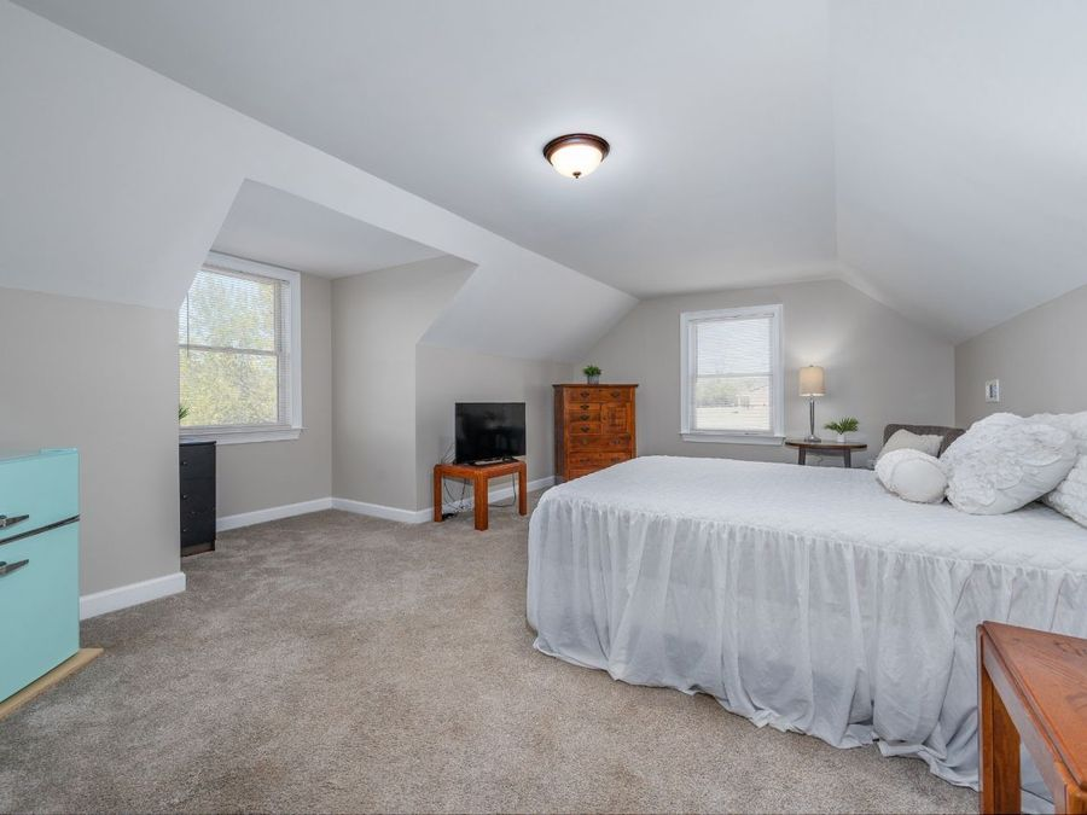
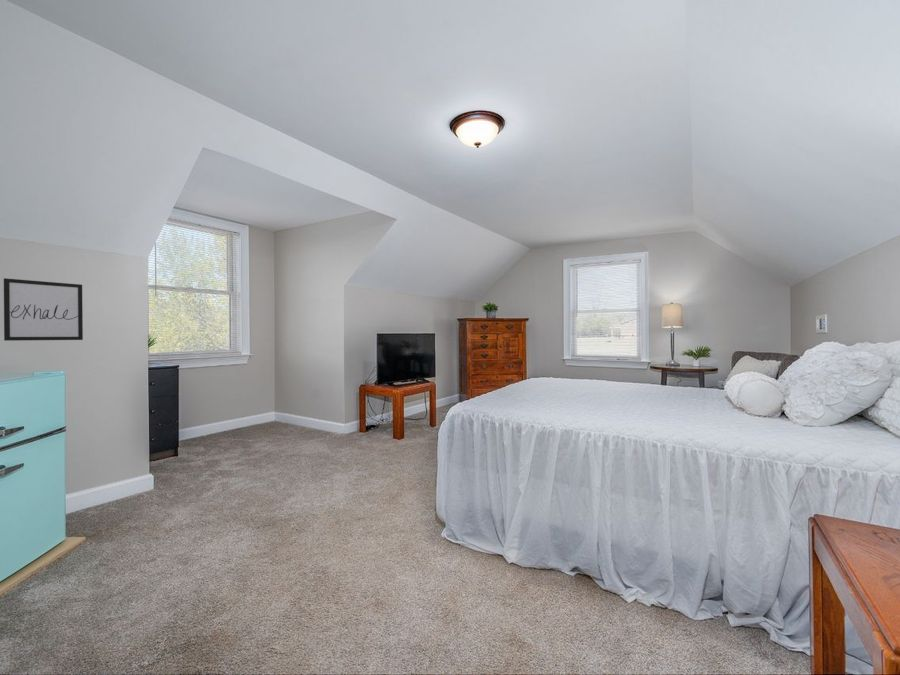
+ wall art (45, 310)
